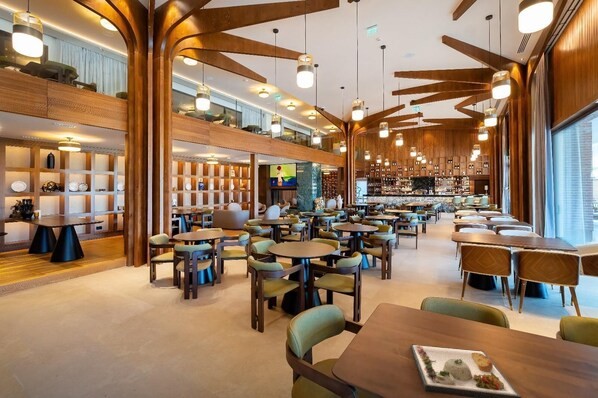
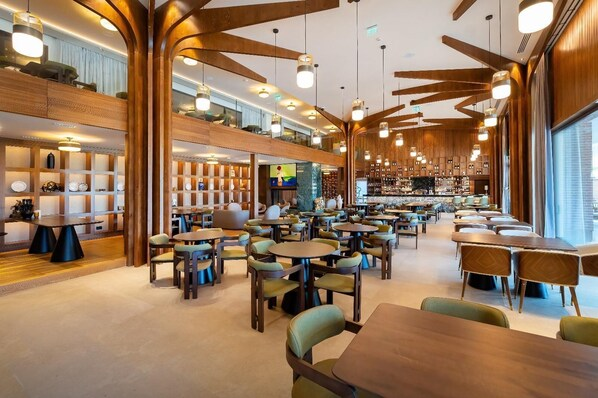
- dinner plate (457, 363)
